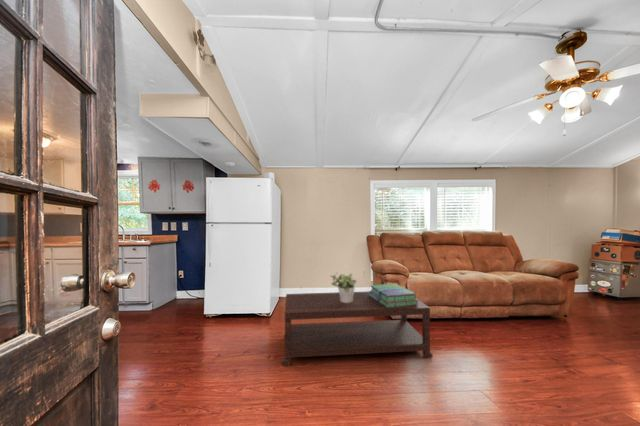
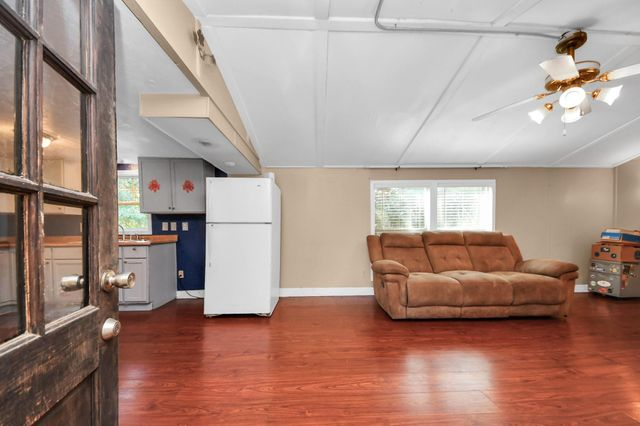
- stack of books (392, 294)
- coffee table (352, 323)
- potted plant (343, 286)
